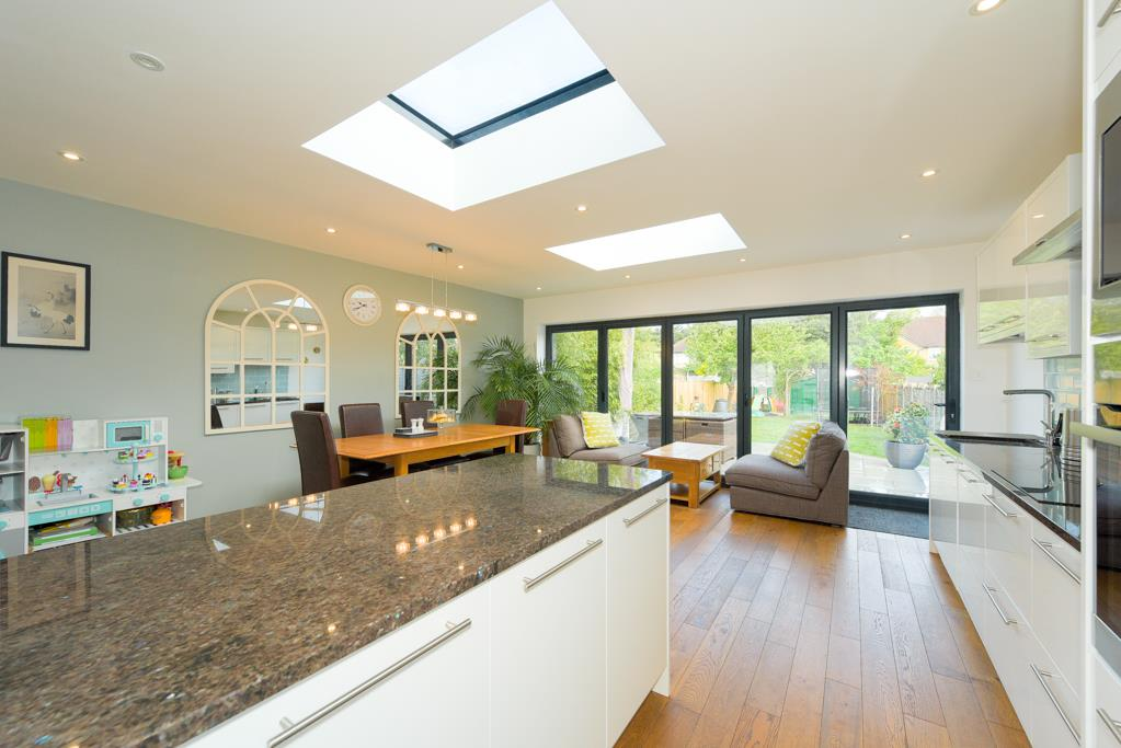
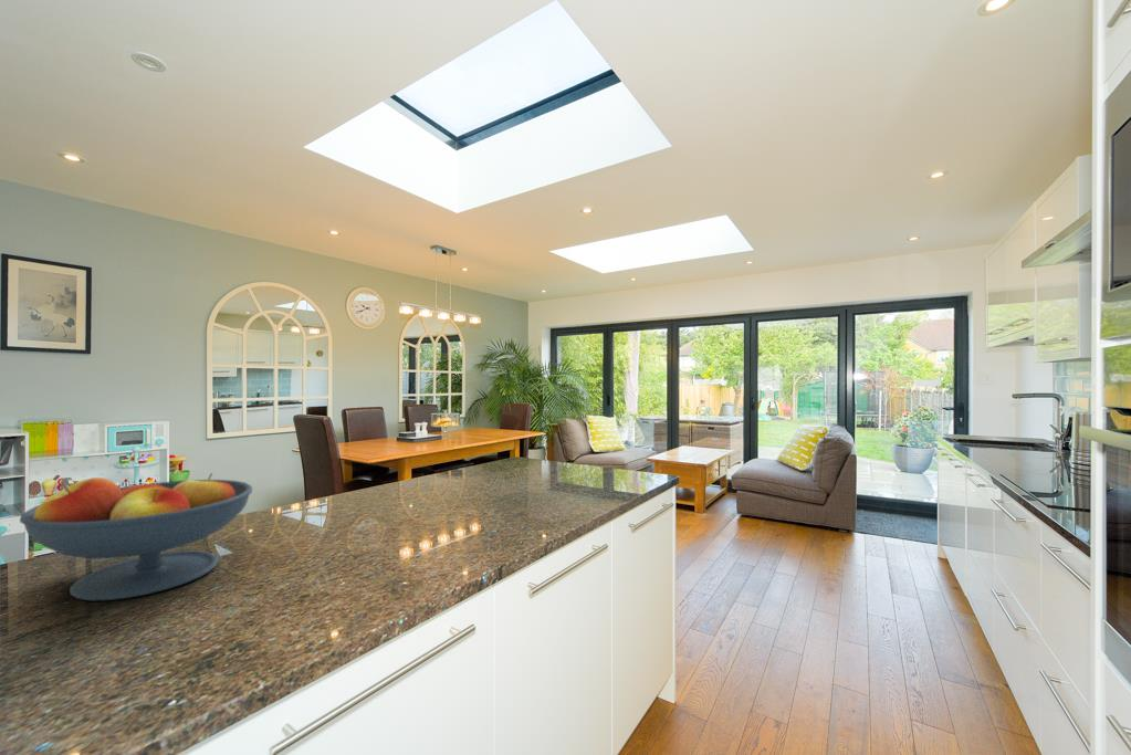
+ fruit bowl (149, 523)
